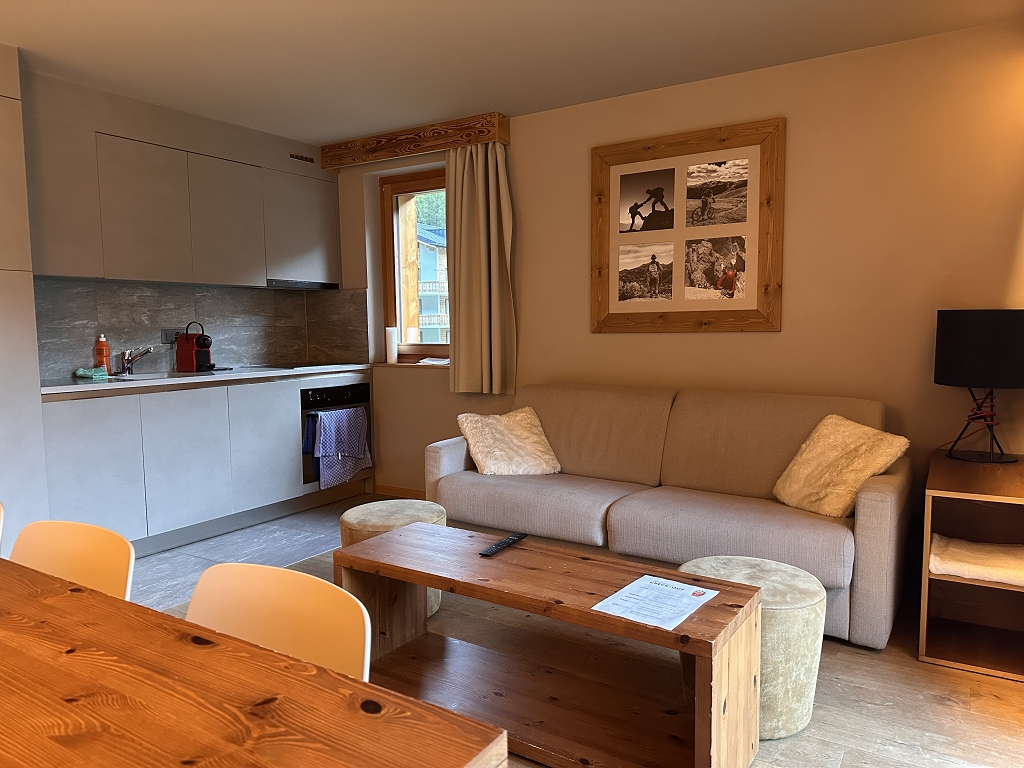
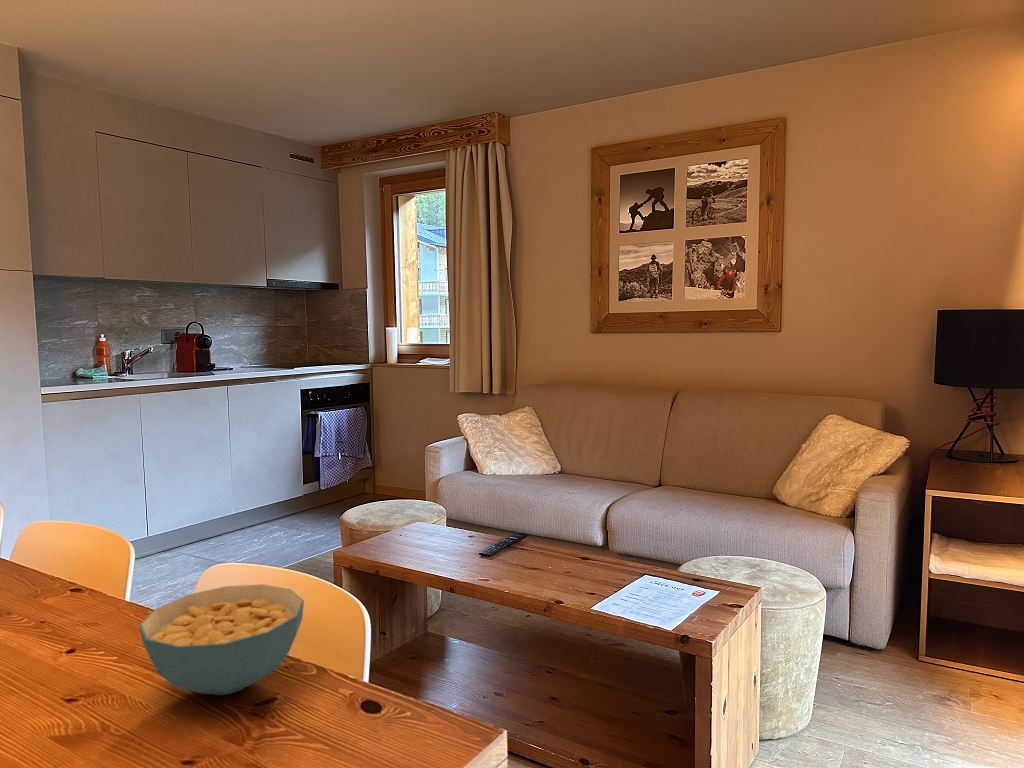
+ cereal bowl (226, 648)
